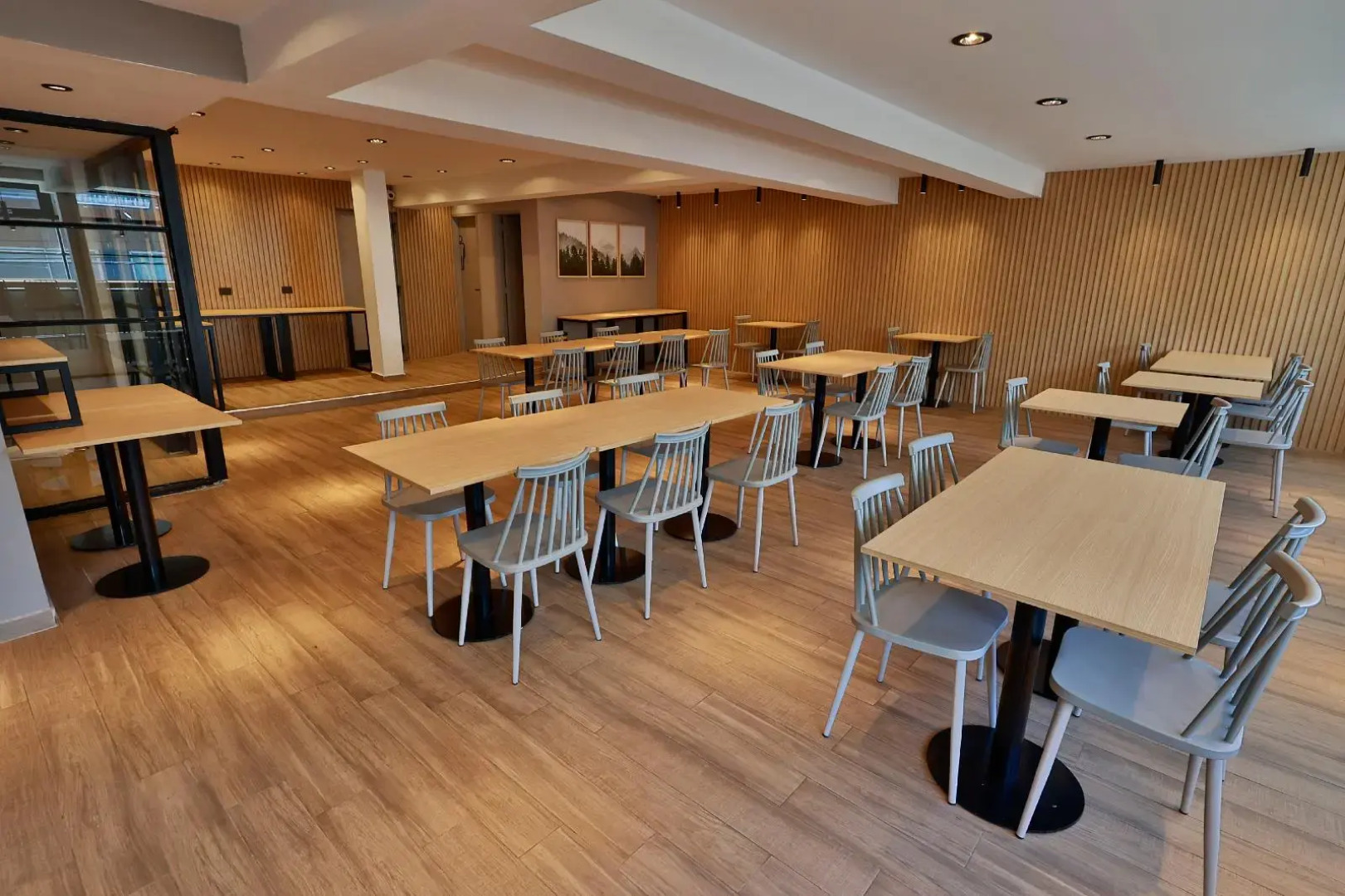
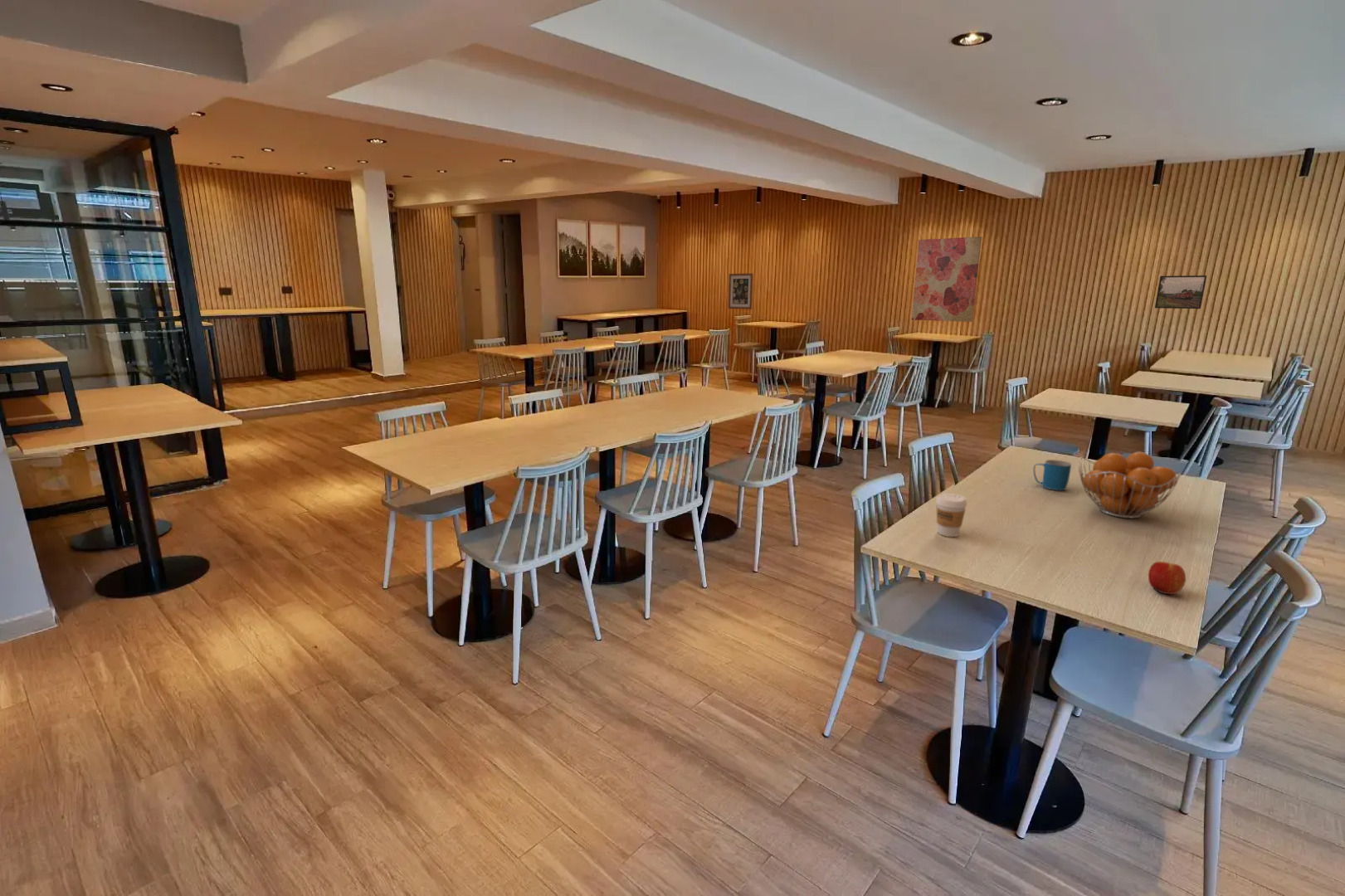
+ wall art (945, 280)
+ mug (1050, 474)
+ coffee cup (949, 514)
+ fruit basket (1124, 483)
+ fruit (1166, 576)
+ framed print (1180, 292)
+ wall art (740, 291)
